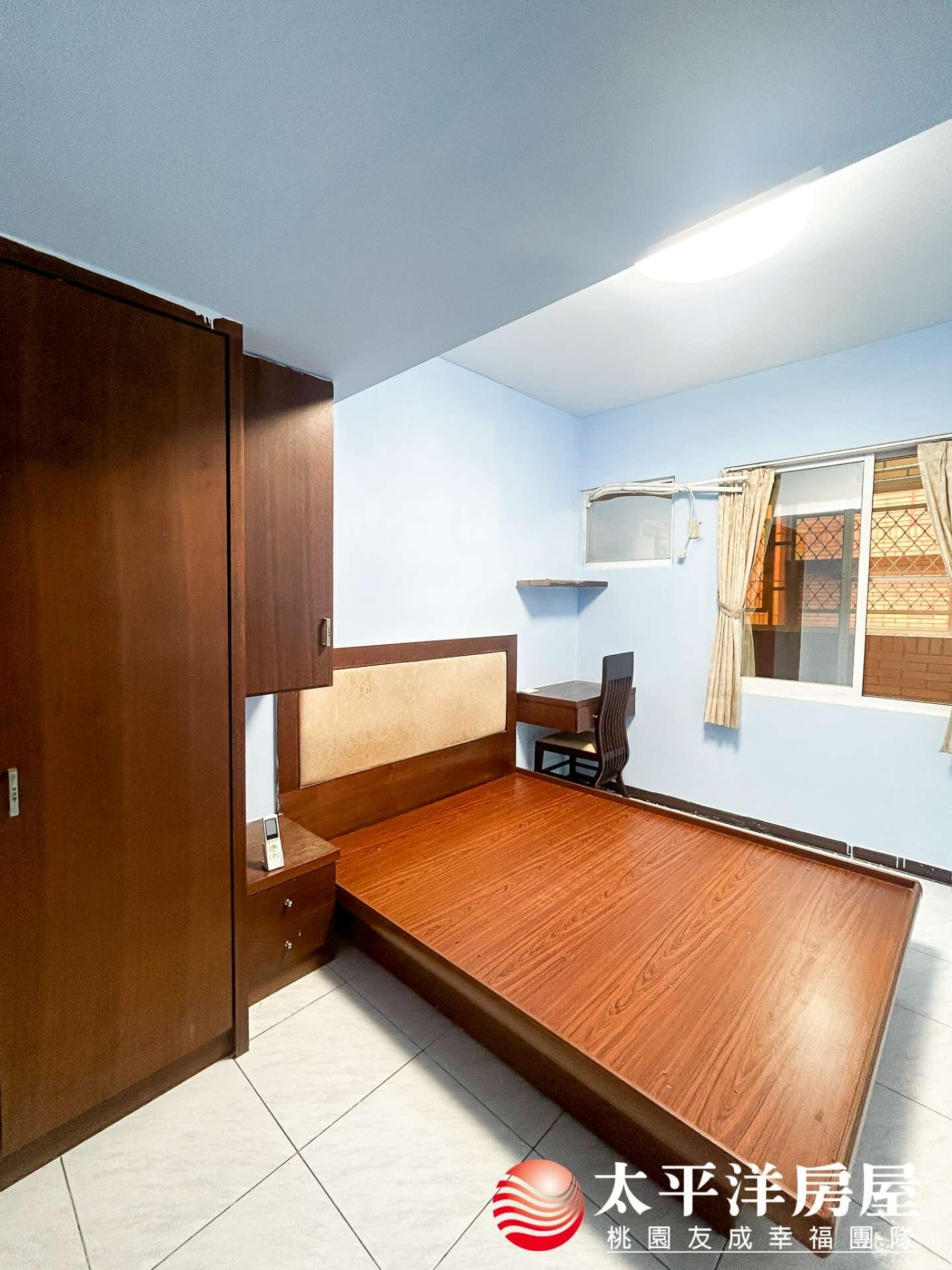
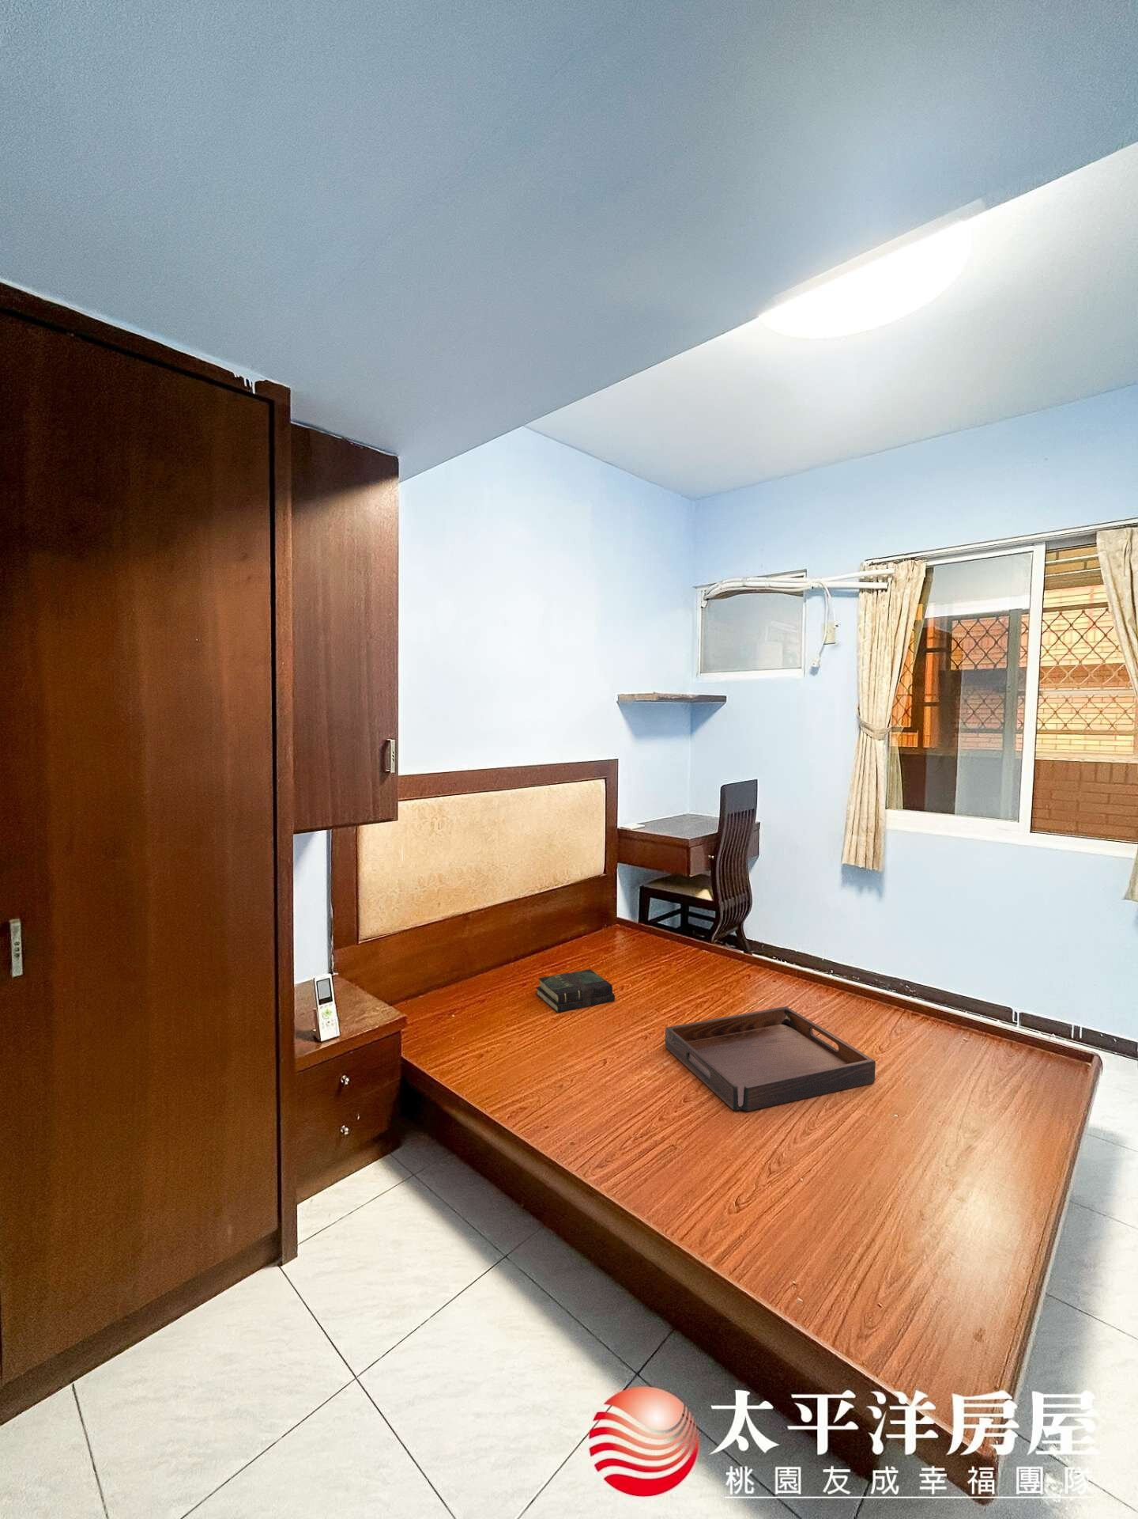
+ serving tray (764, 1053)
+ book (575, 989)
